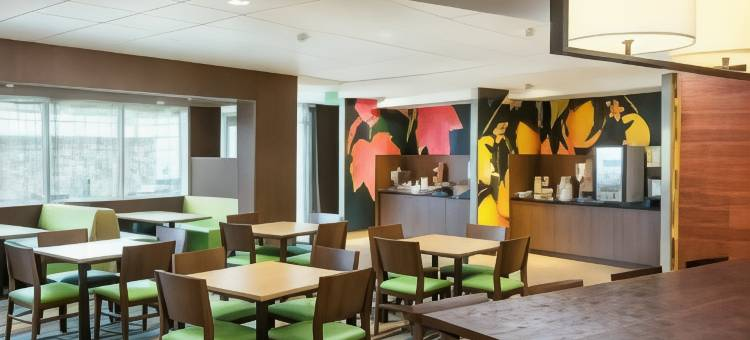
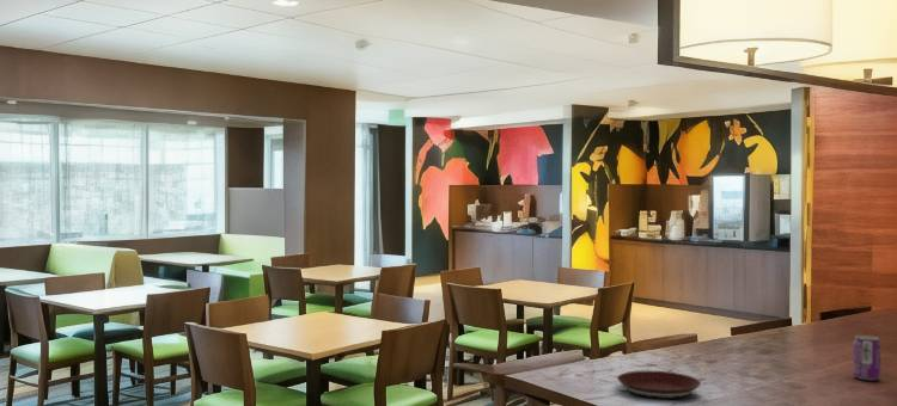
+ beverage can (866, 357)
+ plate (658, 385)
